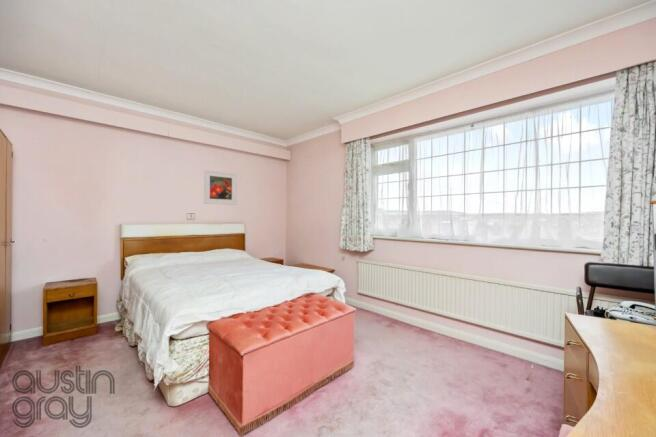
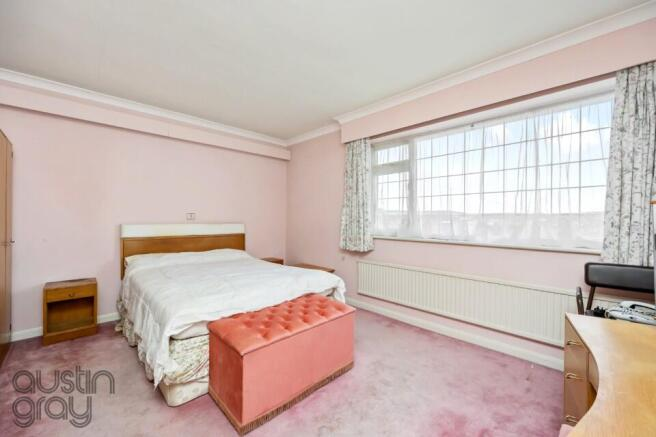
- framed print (221, 188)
